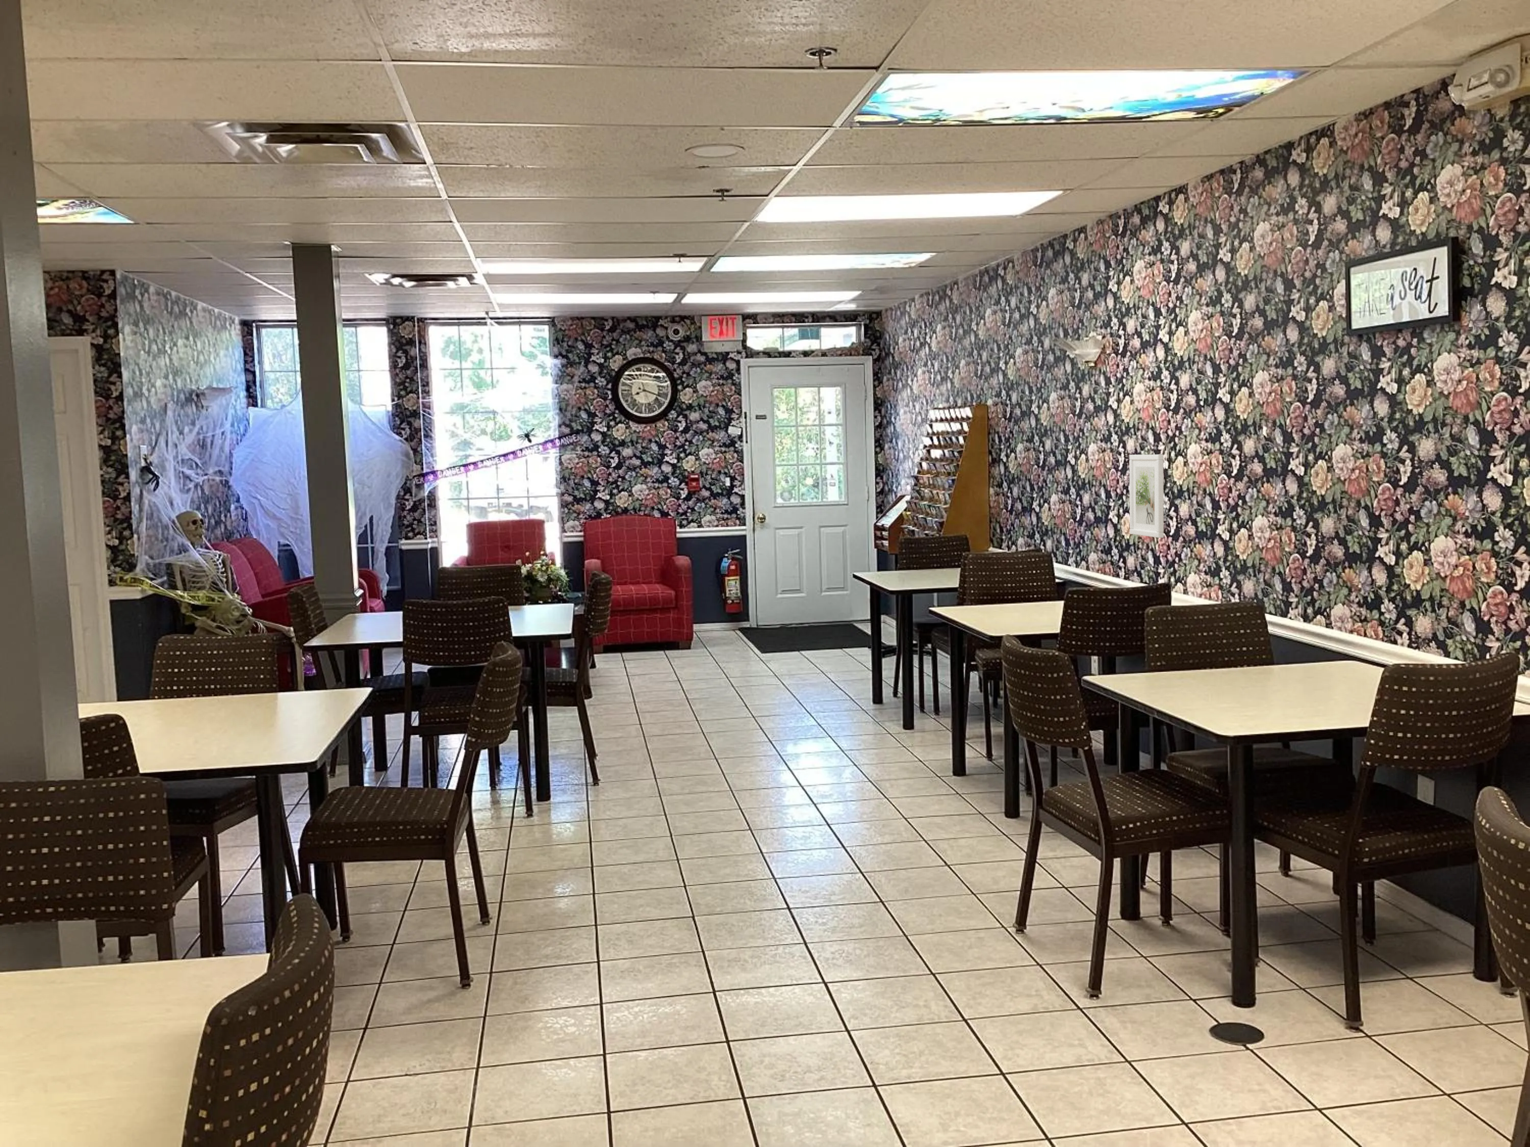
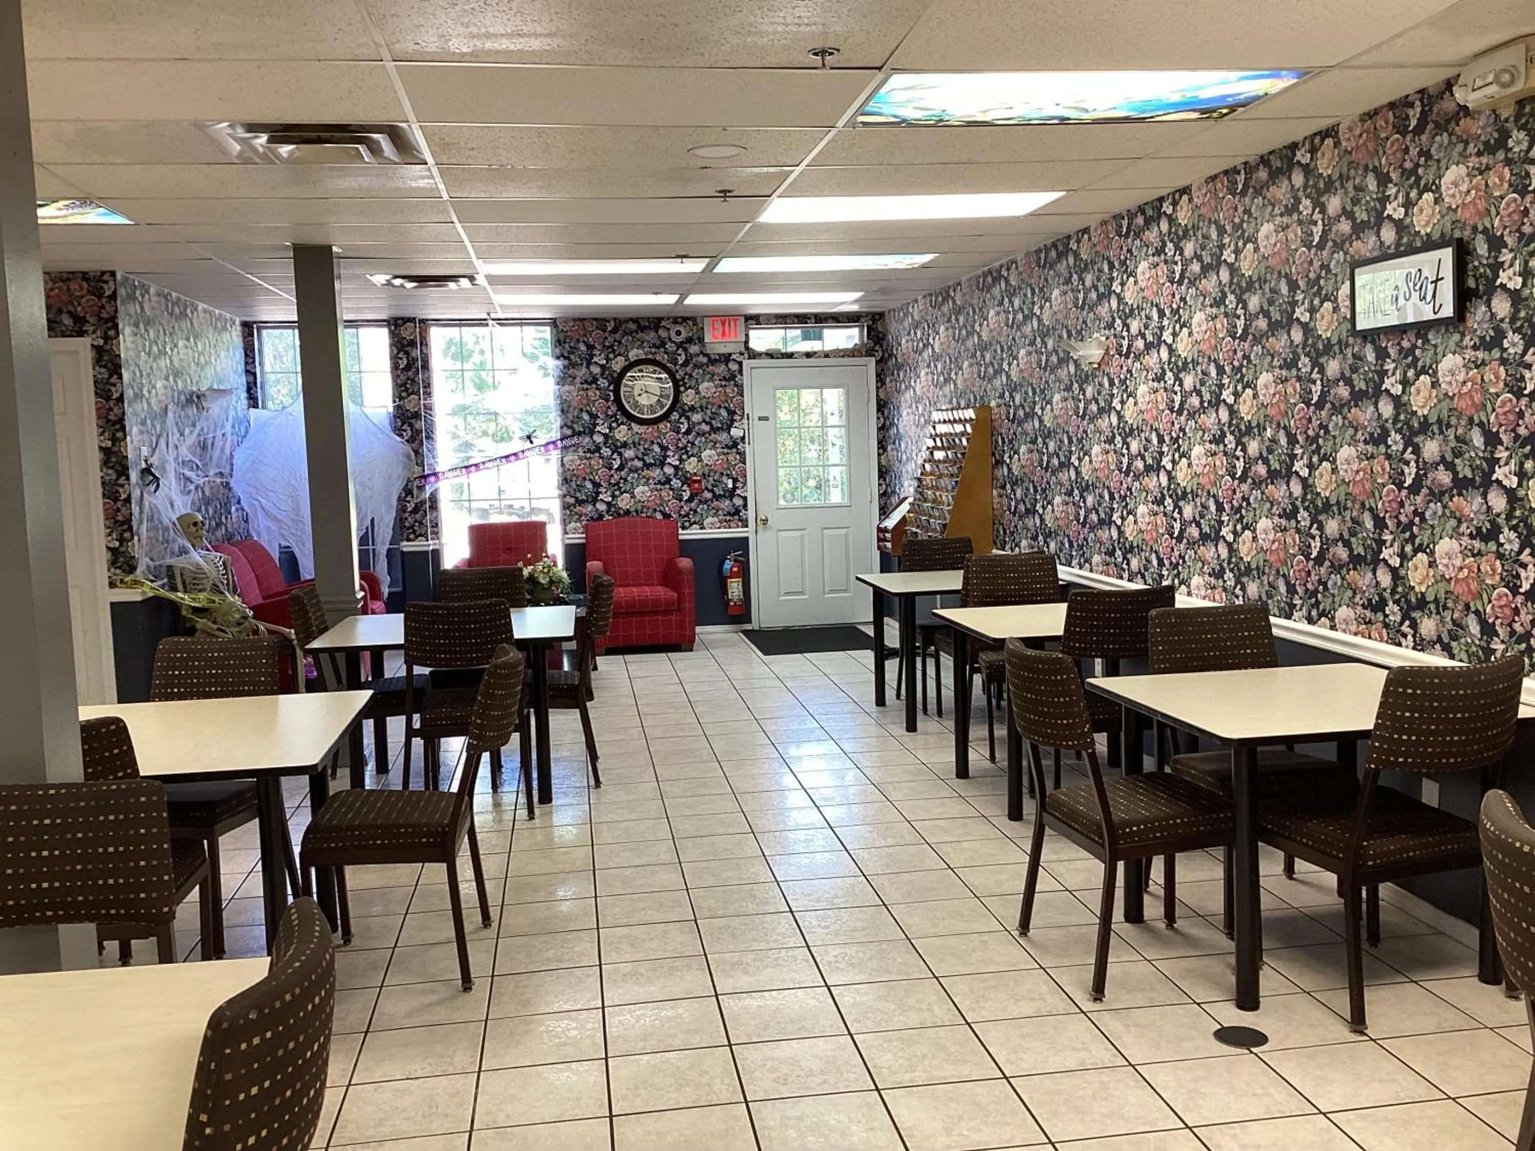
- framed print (1146, 495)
